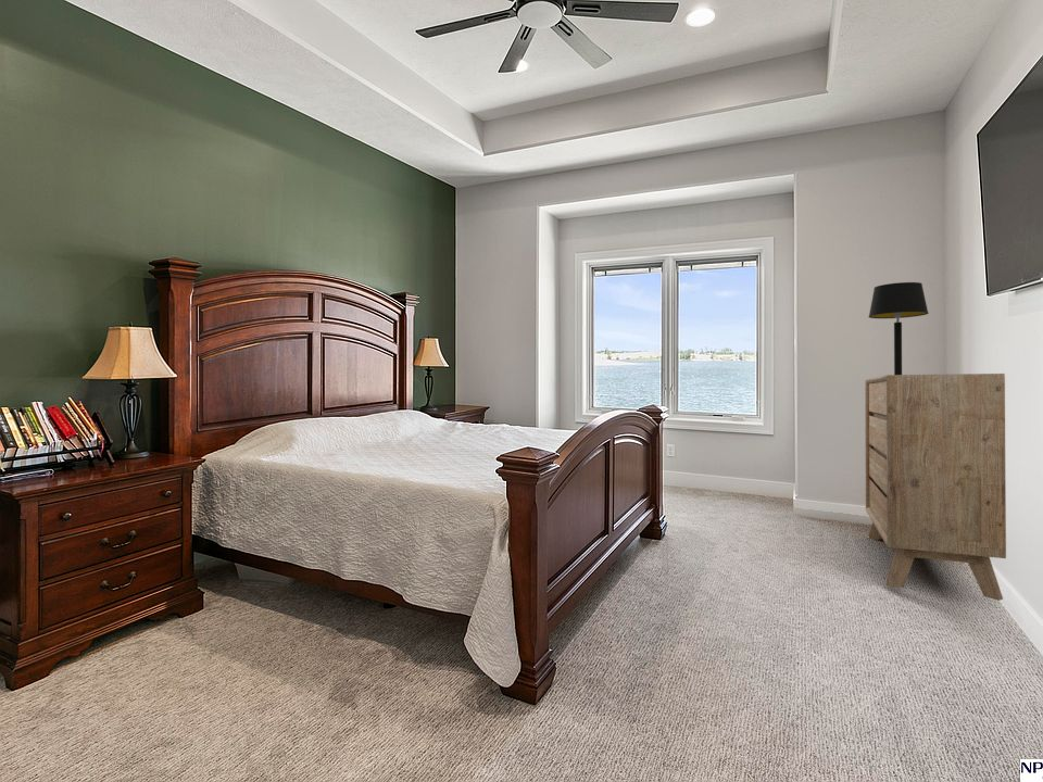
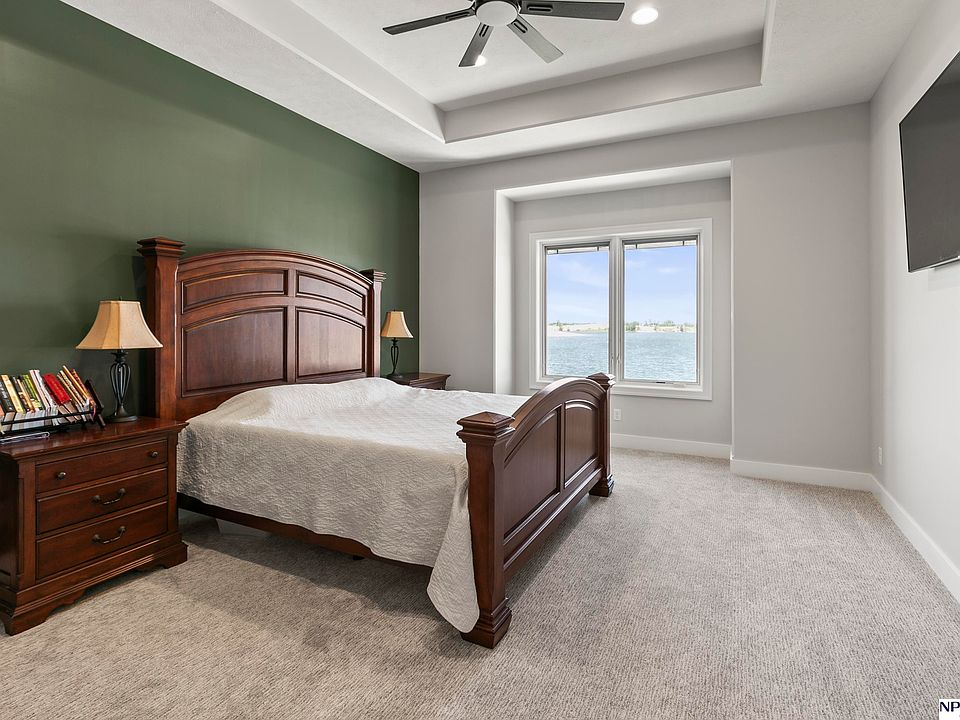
- table lamp (897, 331)
- dresser (922, 471)
